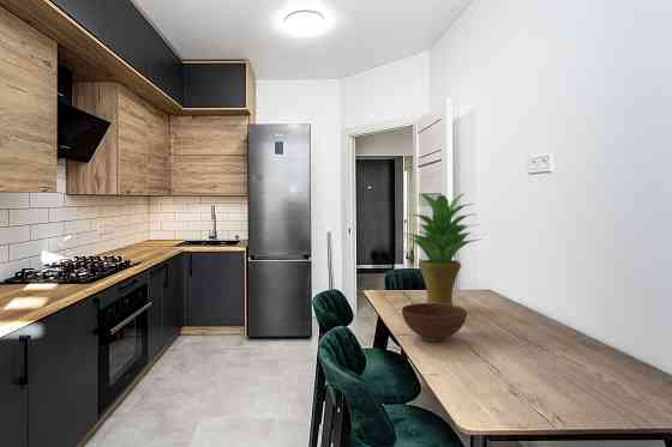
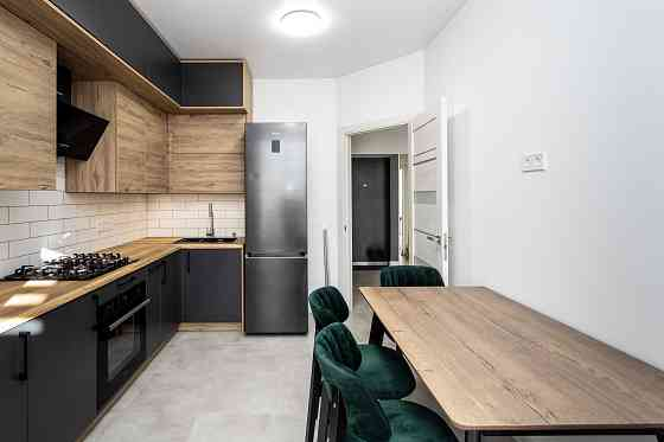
- bowl (433, 324)
- potted plant (439, 249)
